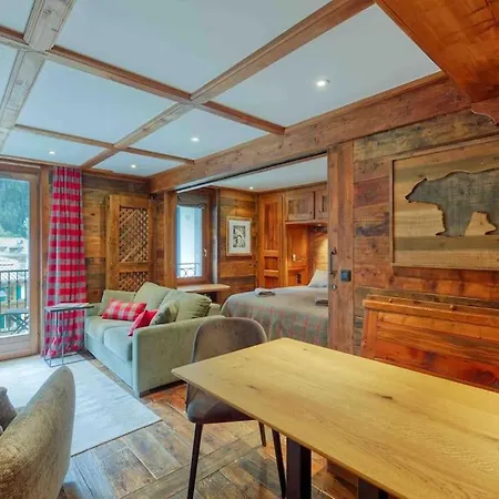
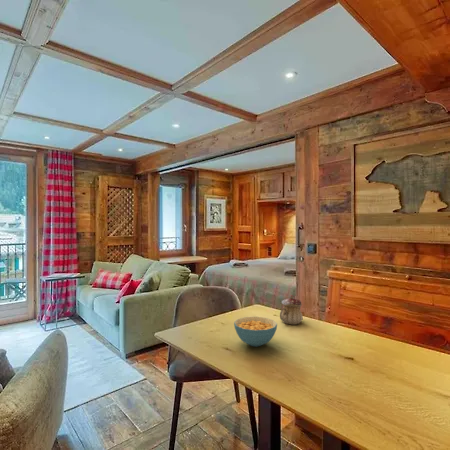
+ teapot (290, 308)
+ cereal bowl (255, 333)
